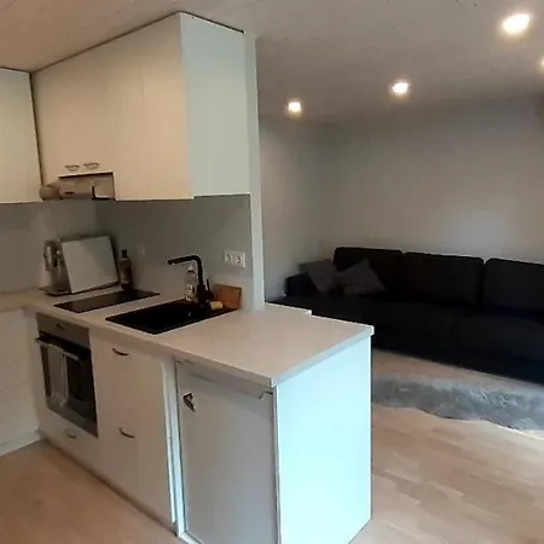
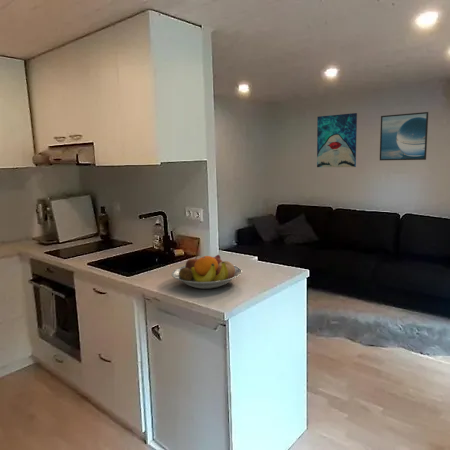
+ wall art (336, 141)
+ fruit bowl (206, 269)
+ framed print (402, 137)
